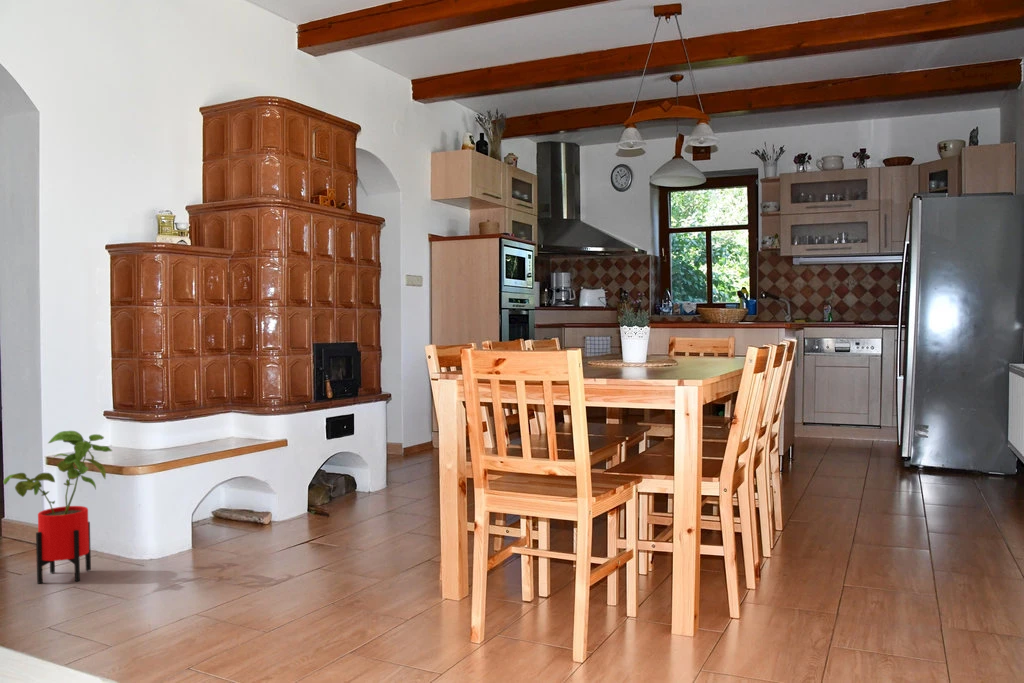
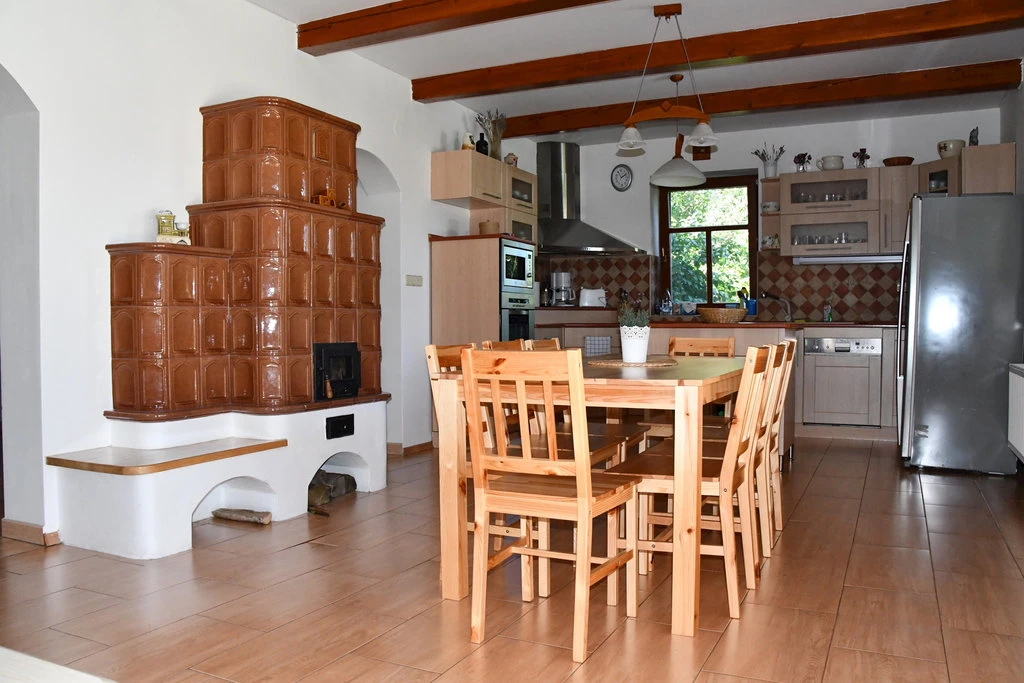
- house plant (64, 506)
